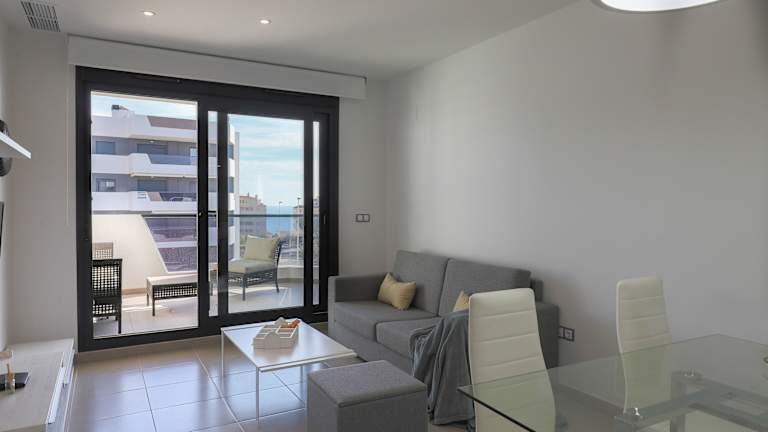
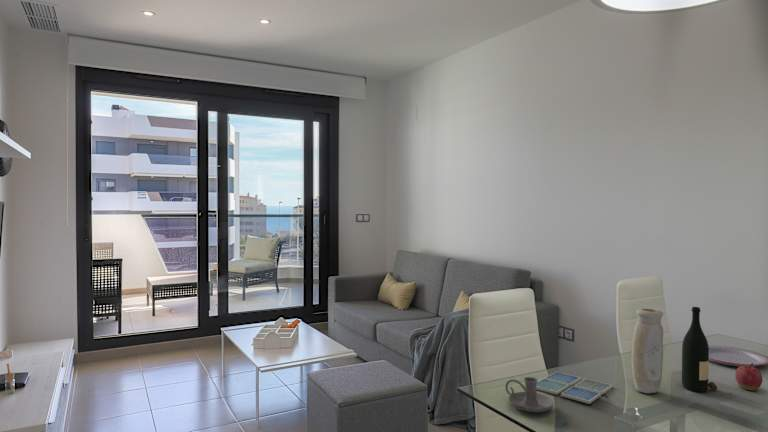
+ vase (647, 350)
+ plate (730, 357)
+ drink coaster (571, 385)
+ candle holder (526, 391)
+ wine bottle (697, 346)
+ apple (748, 375)
